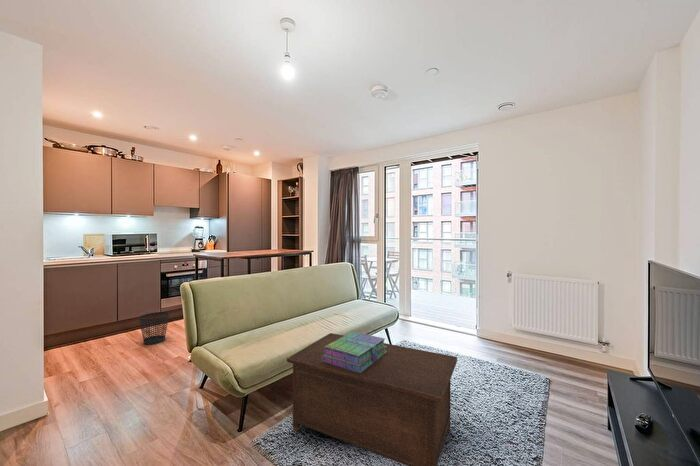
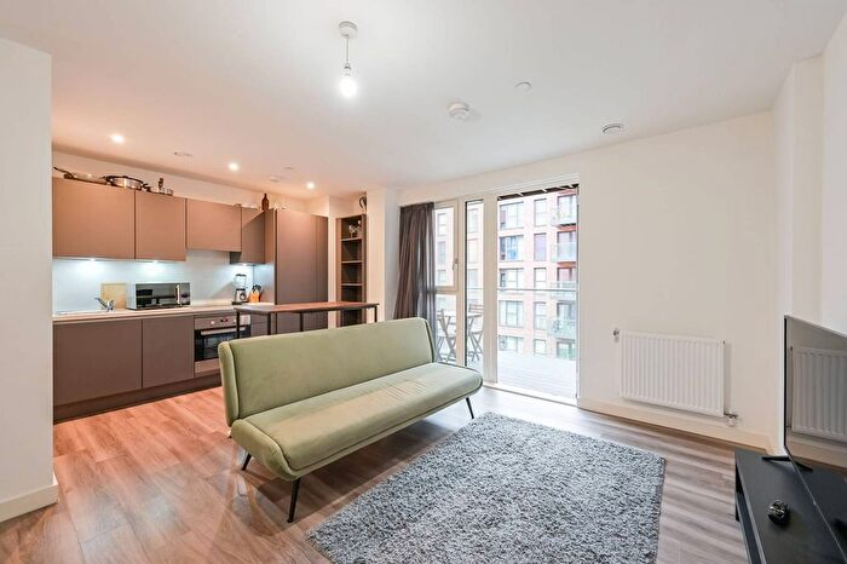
- stack of books (355, 349)
- cabinet (372, 392)
- wastebasket (154, 328)
